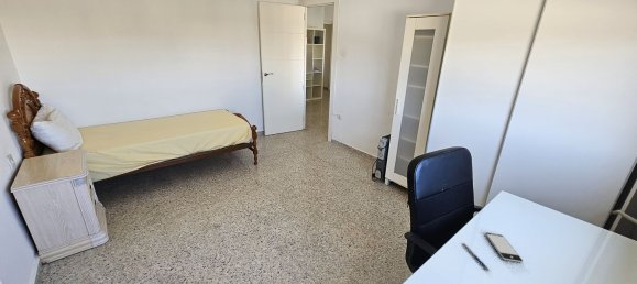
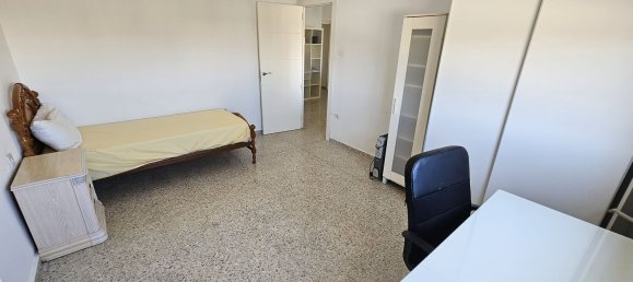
- pen (474, 255)
- smartphone (503, 247)
